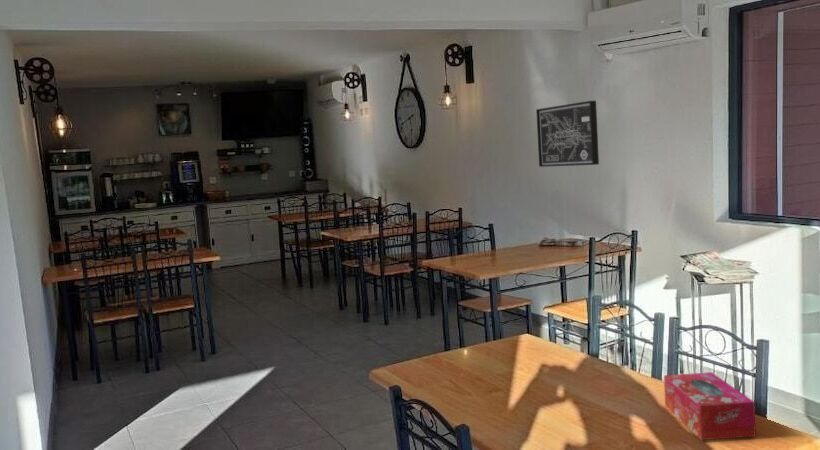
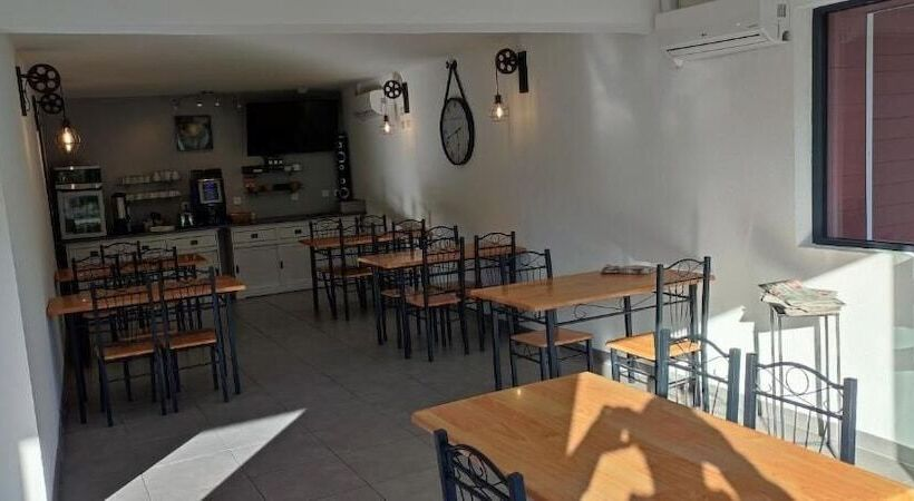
- tissue box (706, 404)
- wall art (566, 135)
